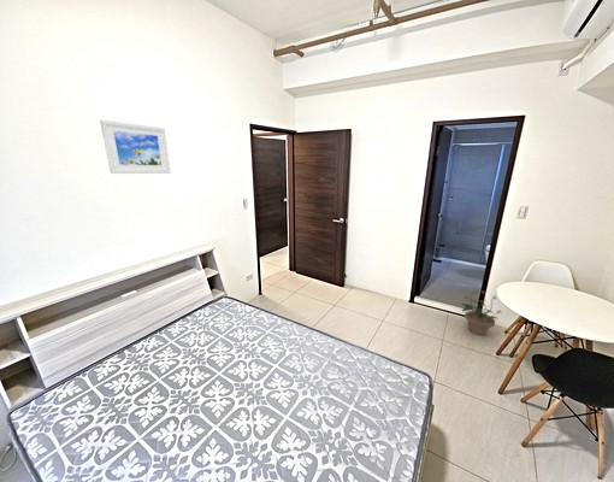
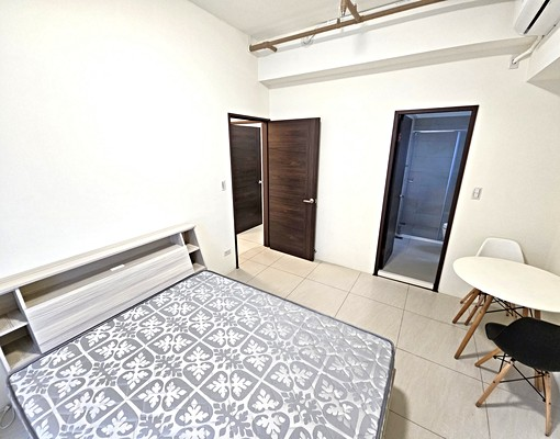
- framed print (138, 149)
- potted plant (479, 311)
